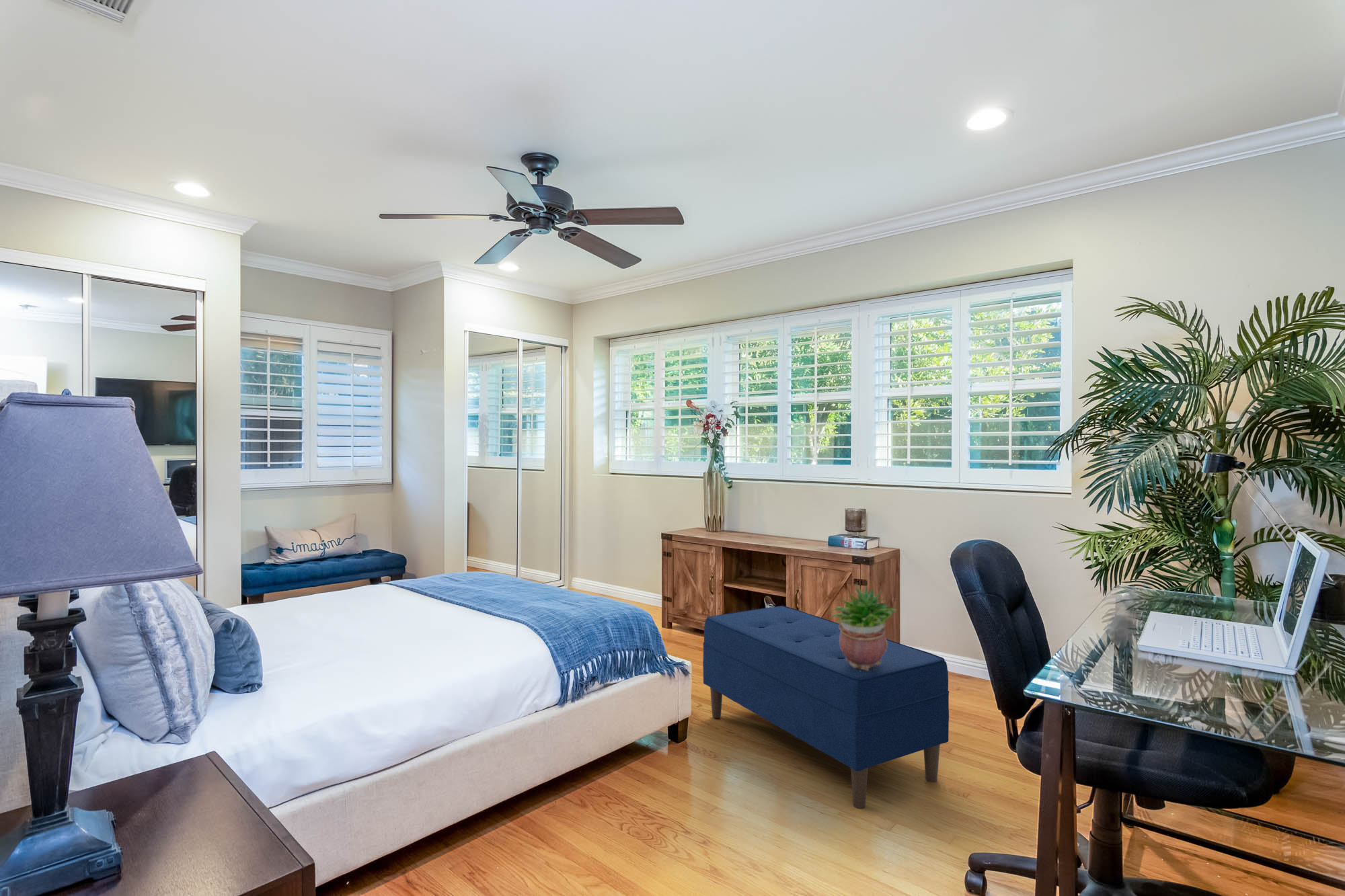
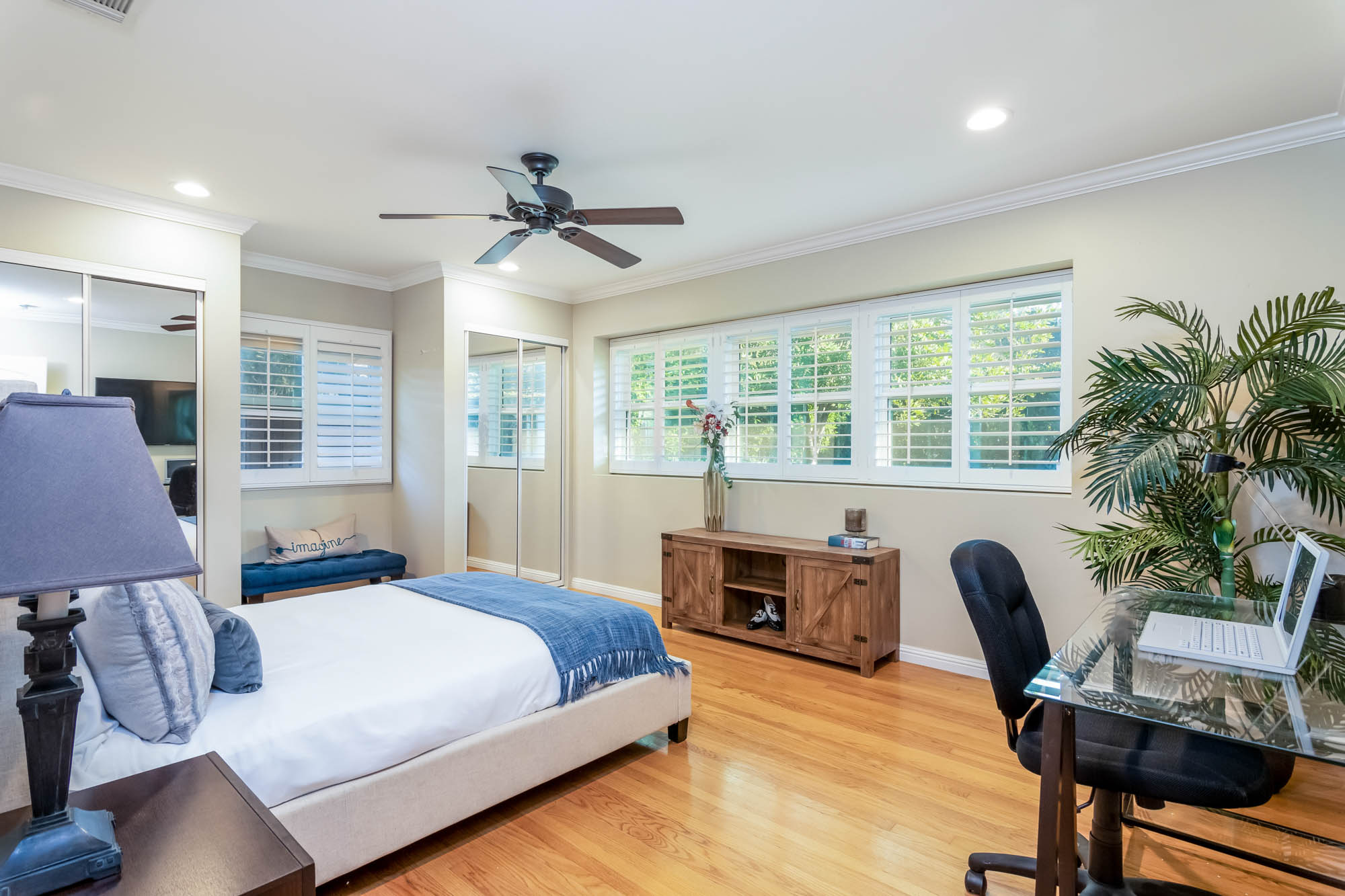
- bench (812, 690)
- potted plant (859, 624)
